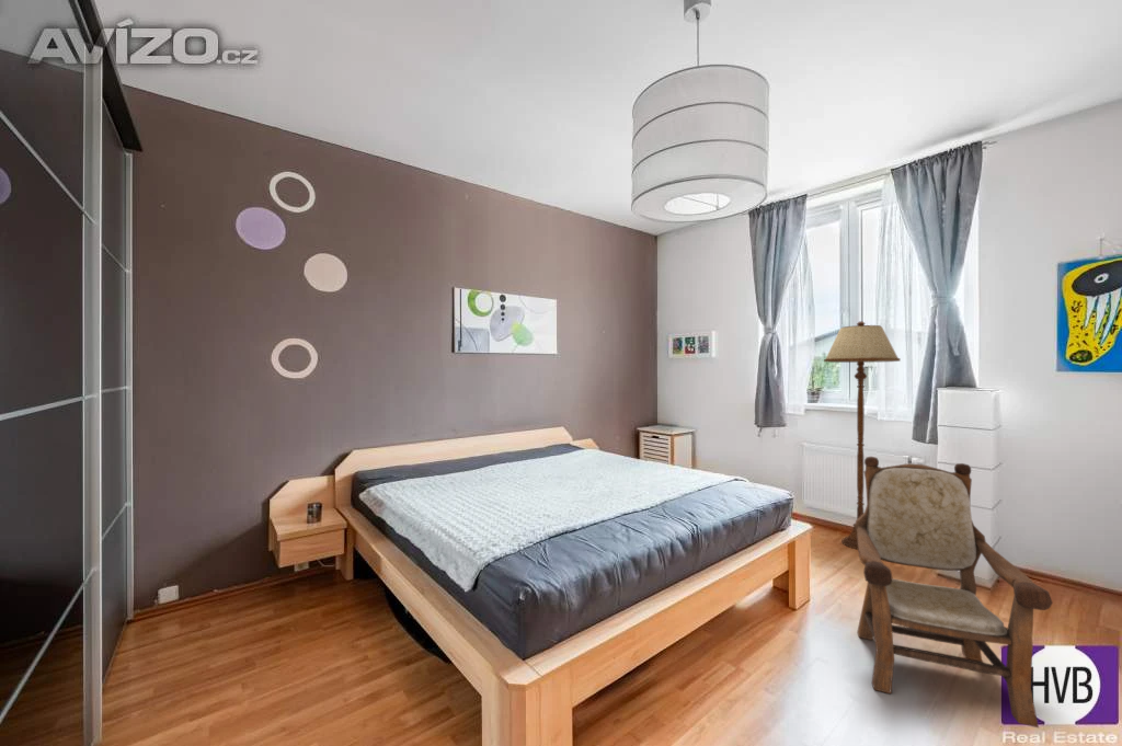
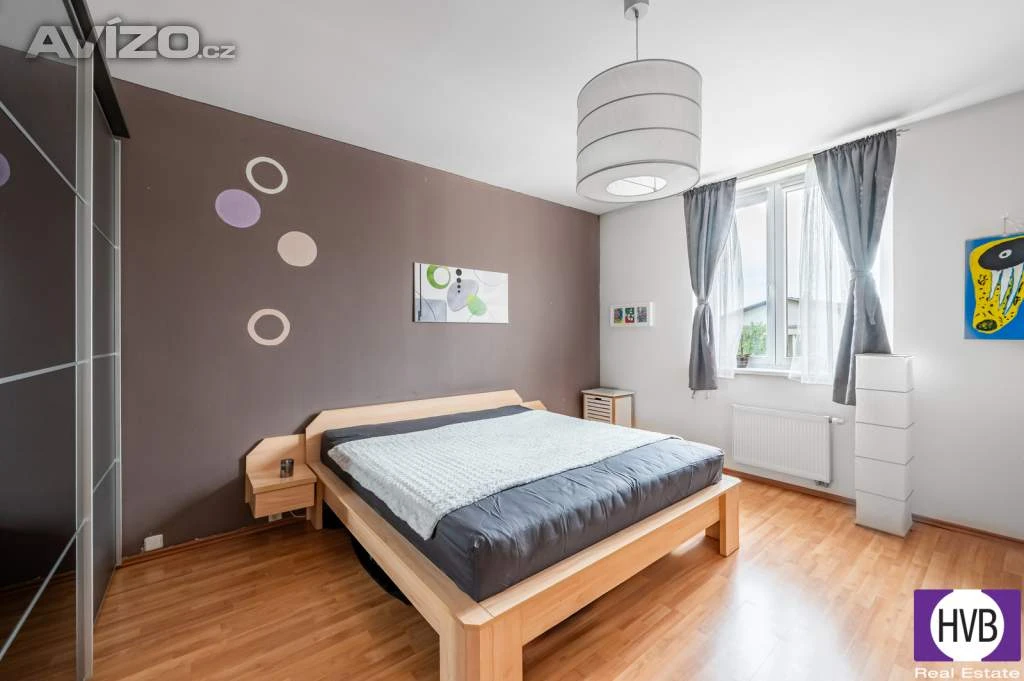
- floor lamp (860, 433)
- armchair (930, 567)
